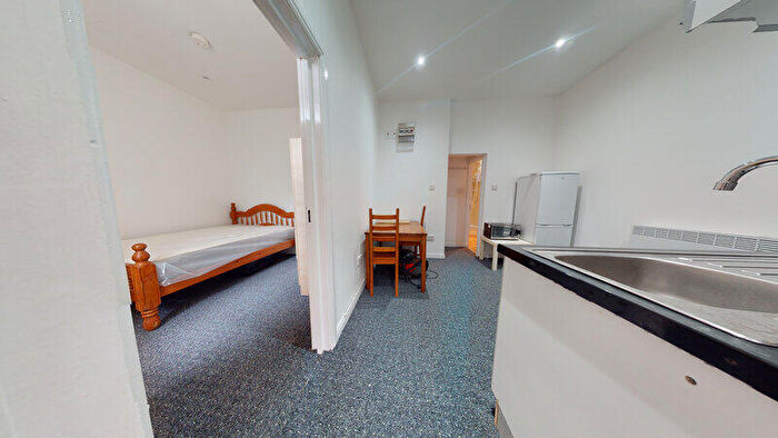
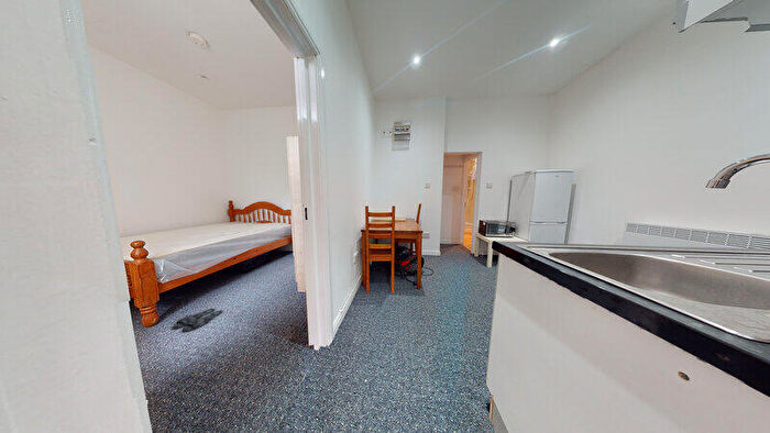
+ slippers (199, 317)
